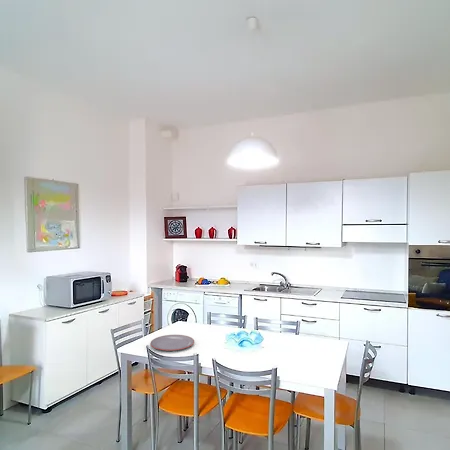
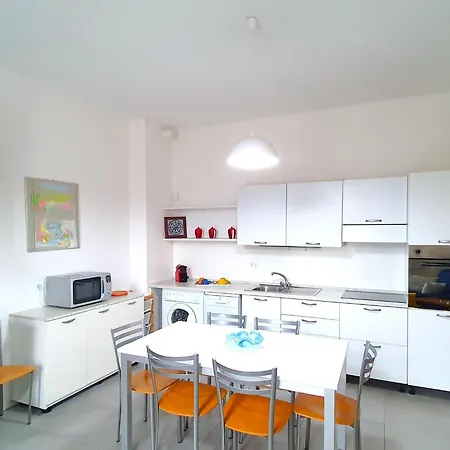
- plate (172, 343)
